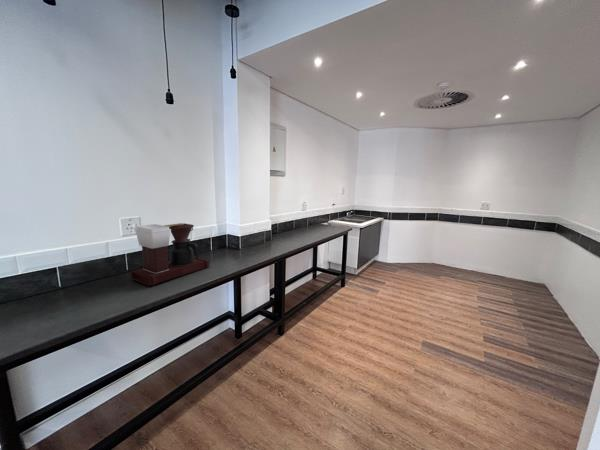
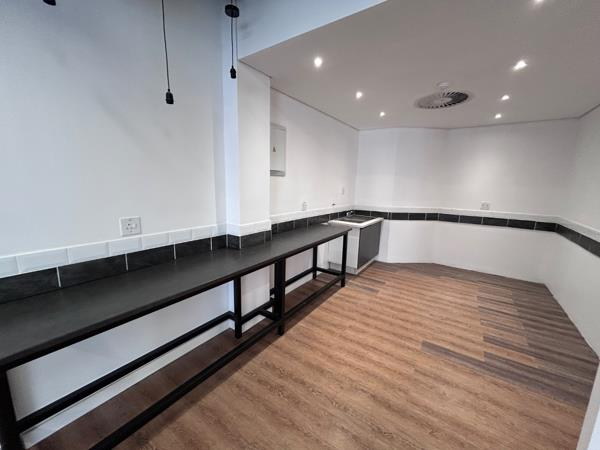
- coffee maker (172, 249)
